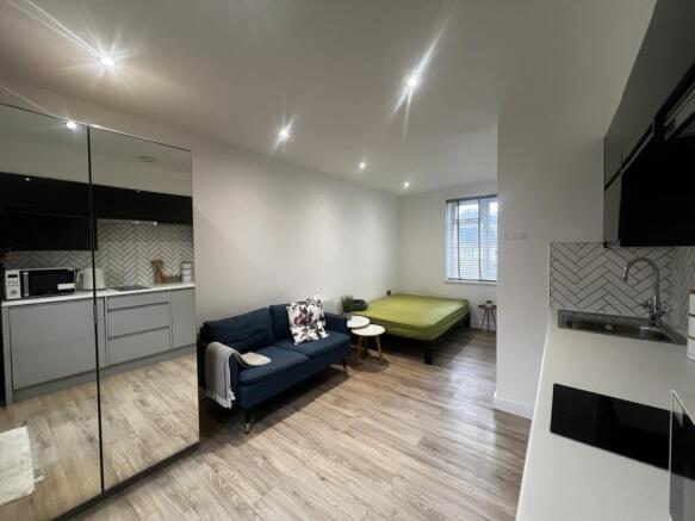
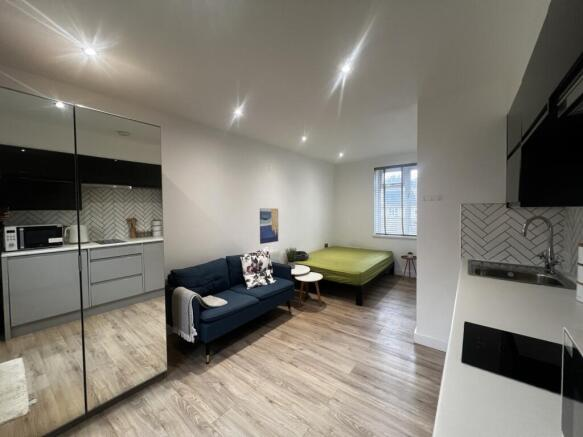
+ wall art (269, 225)
